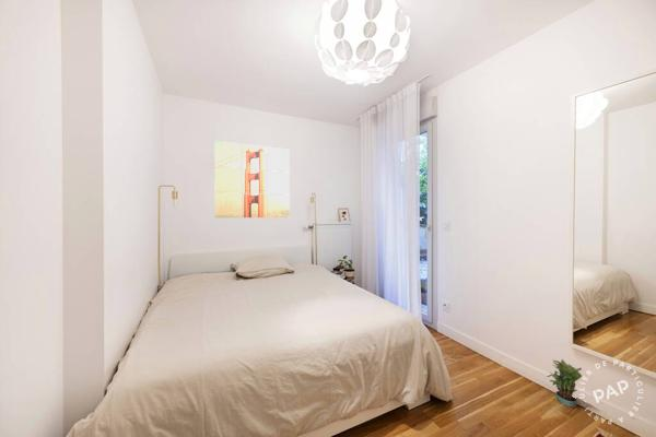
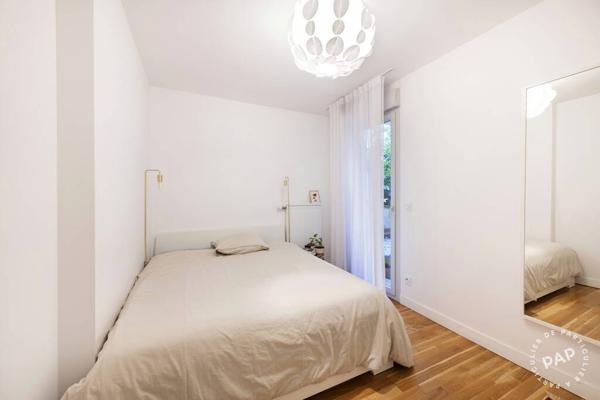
- potted plant (562, 379)
- wall art (254, 181)
